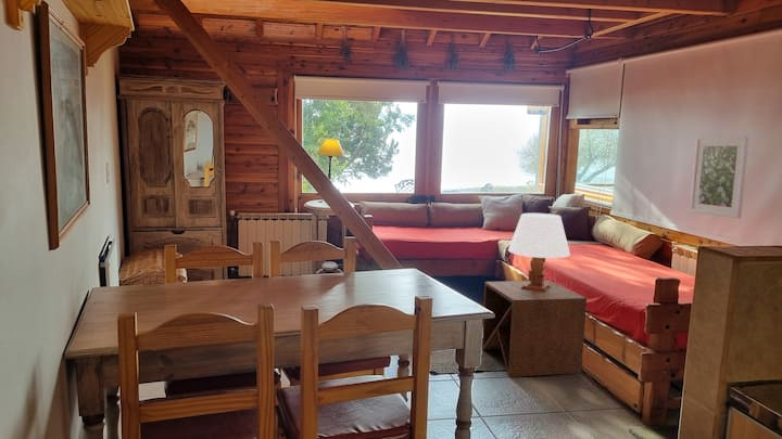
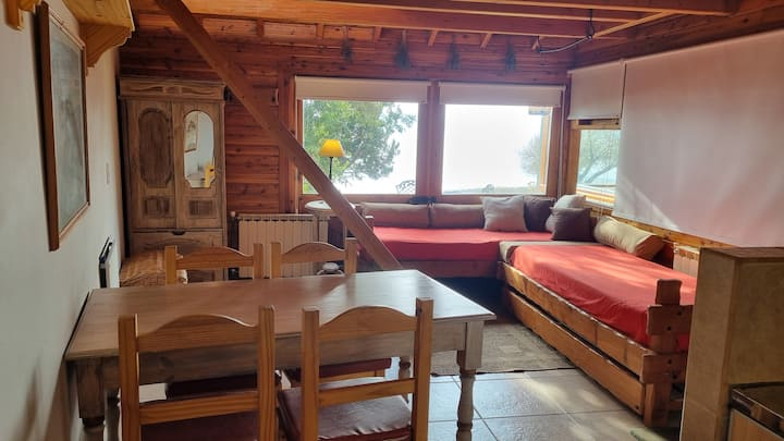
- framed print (717, 176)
- side table (531, 325)
- table lamp (539, 250)
